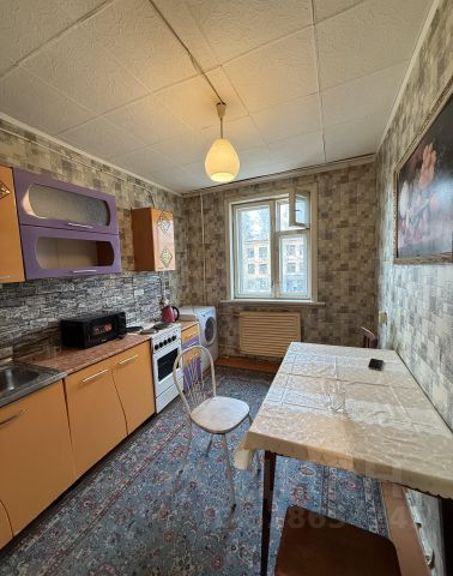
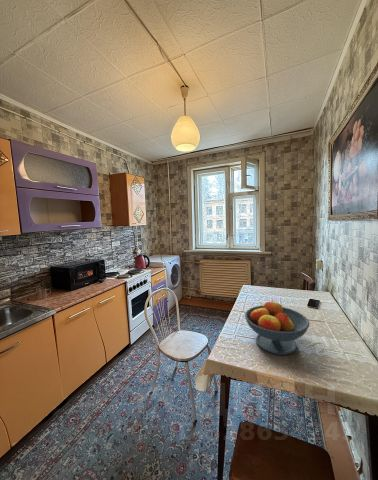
+ fruit bowl (275, 325)
